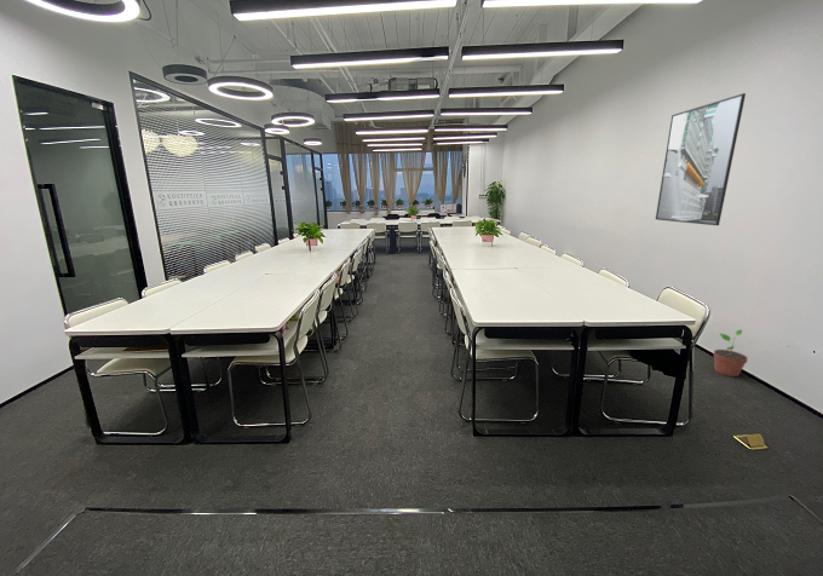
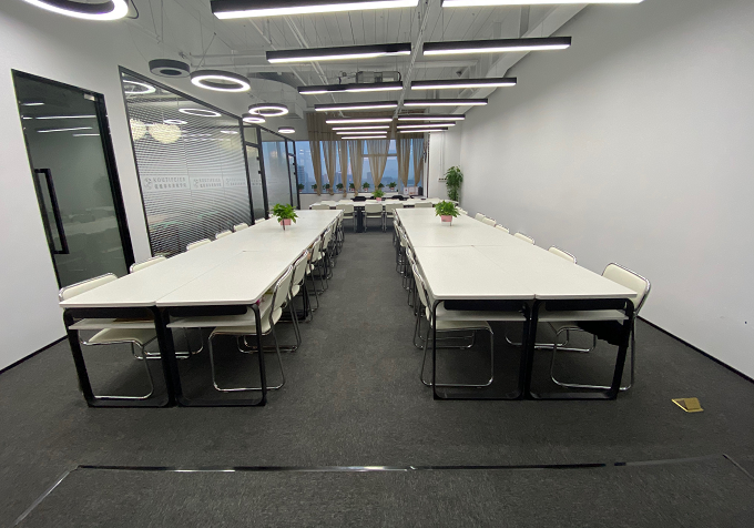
- potted plant (731, 351)
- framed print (693, 166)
